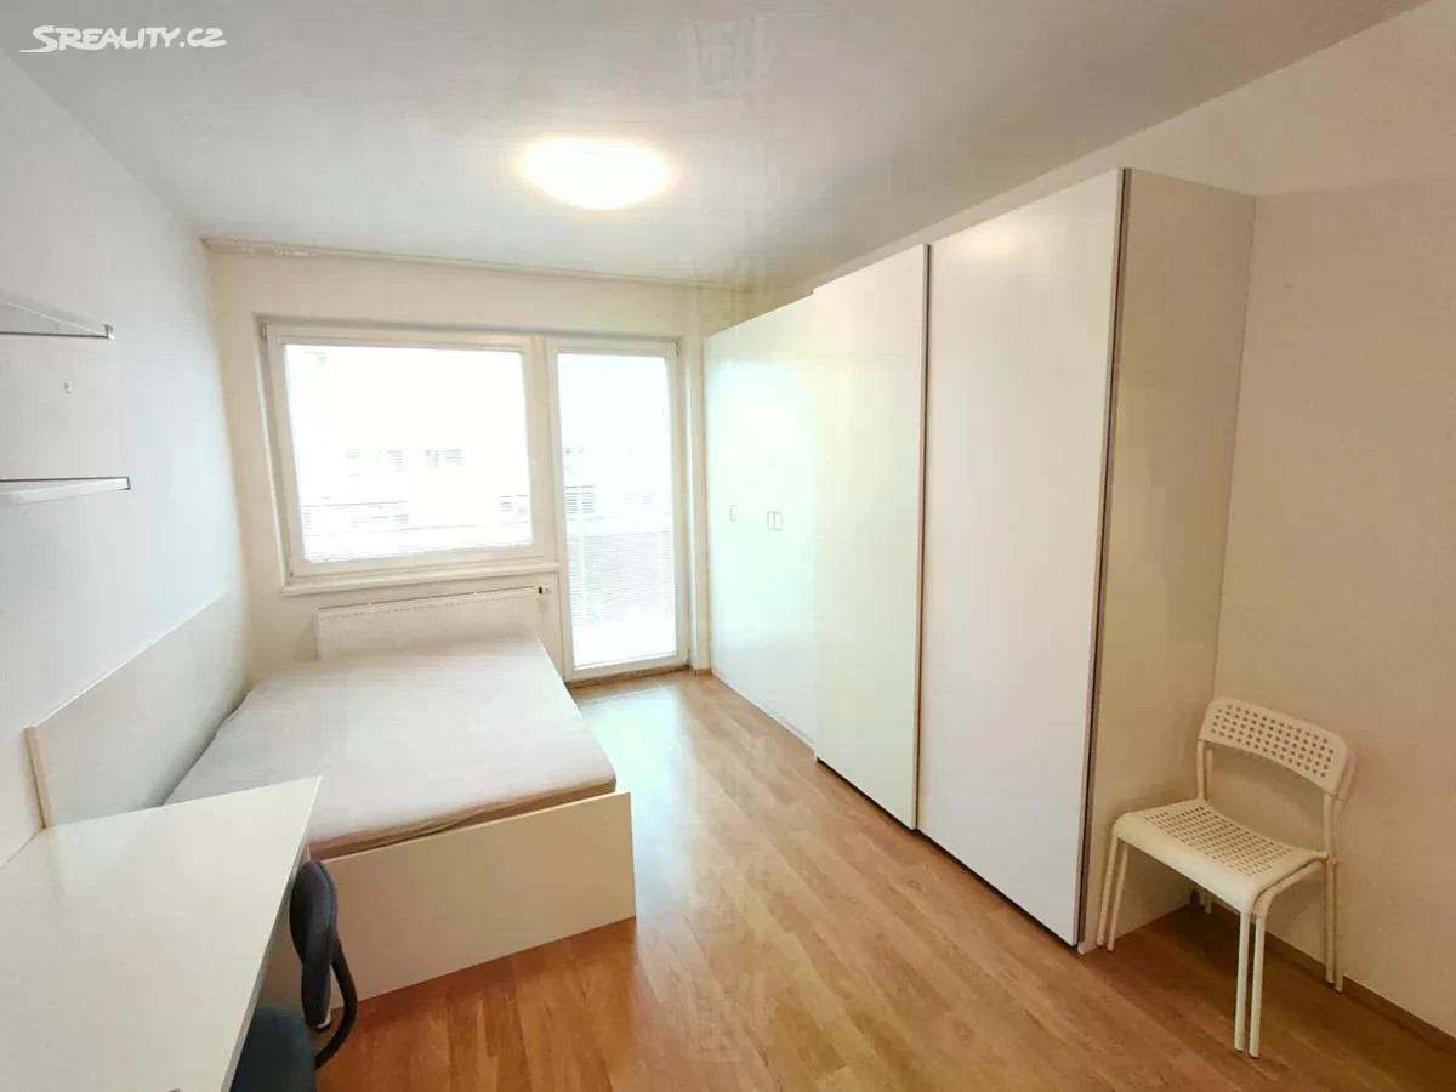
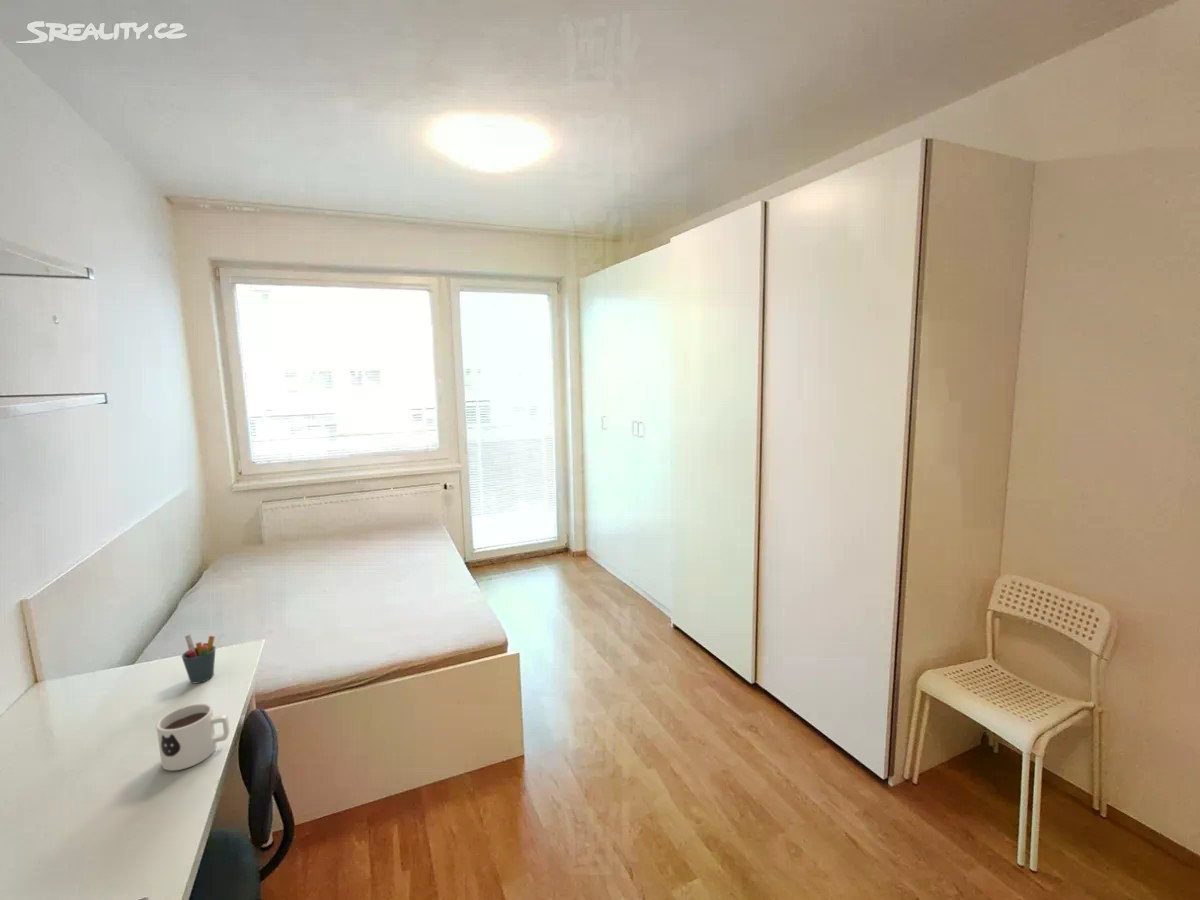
+ mug (193, 733)
+ pen holder (200, 657)
